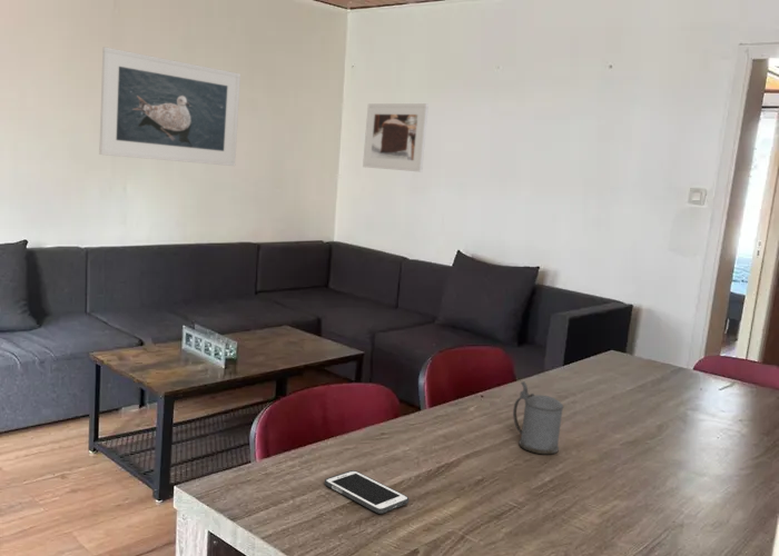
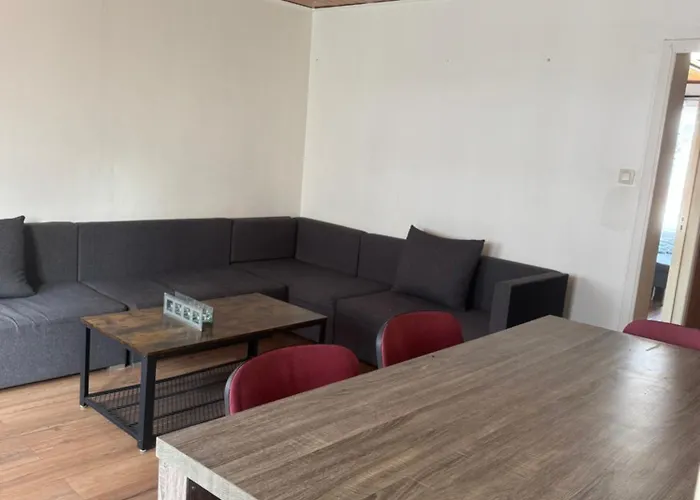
- beer stein (535, 416)
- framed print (394, 137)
- cell phone (365, 490)
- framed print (174, 111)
